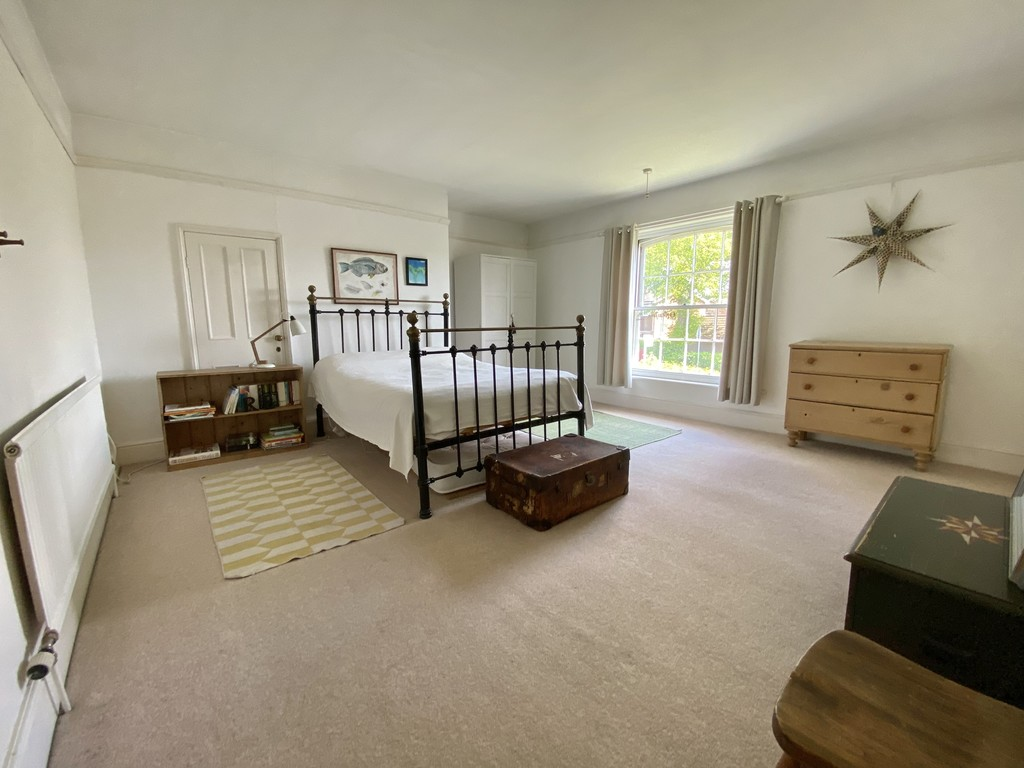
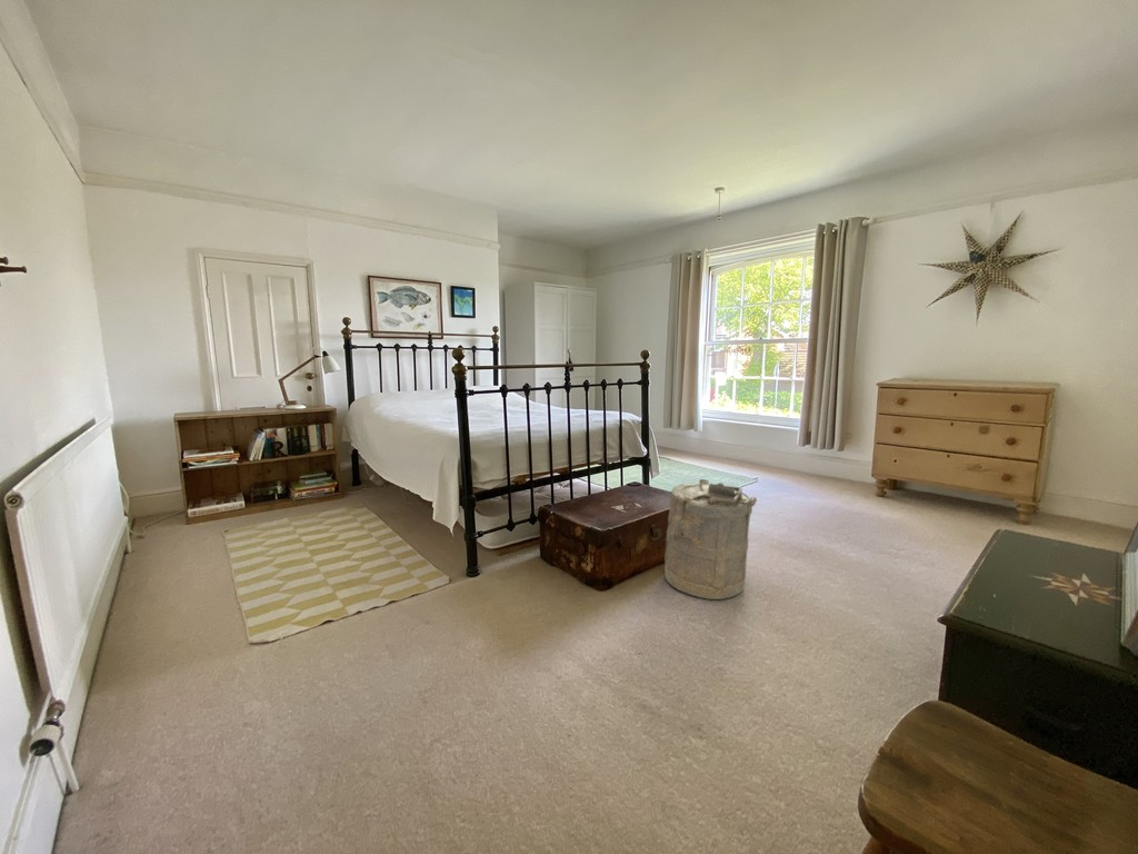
+ laundry hamper (702, 533)
